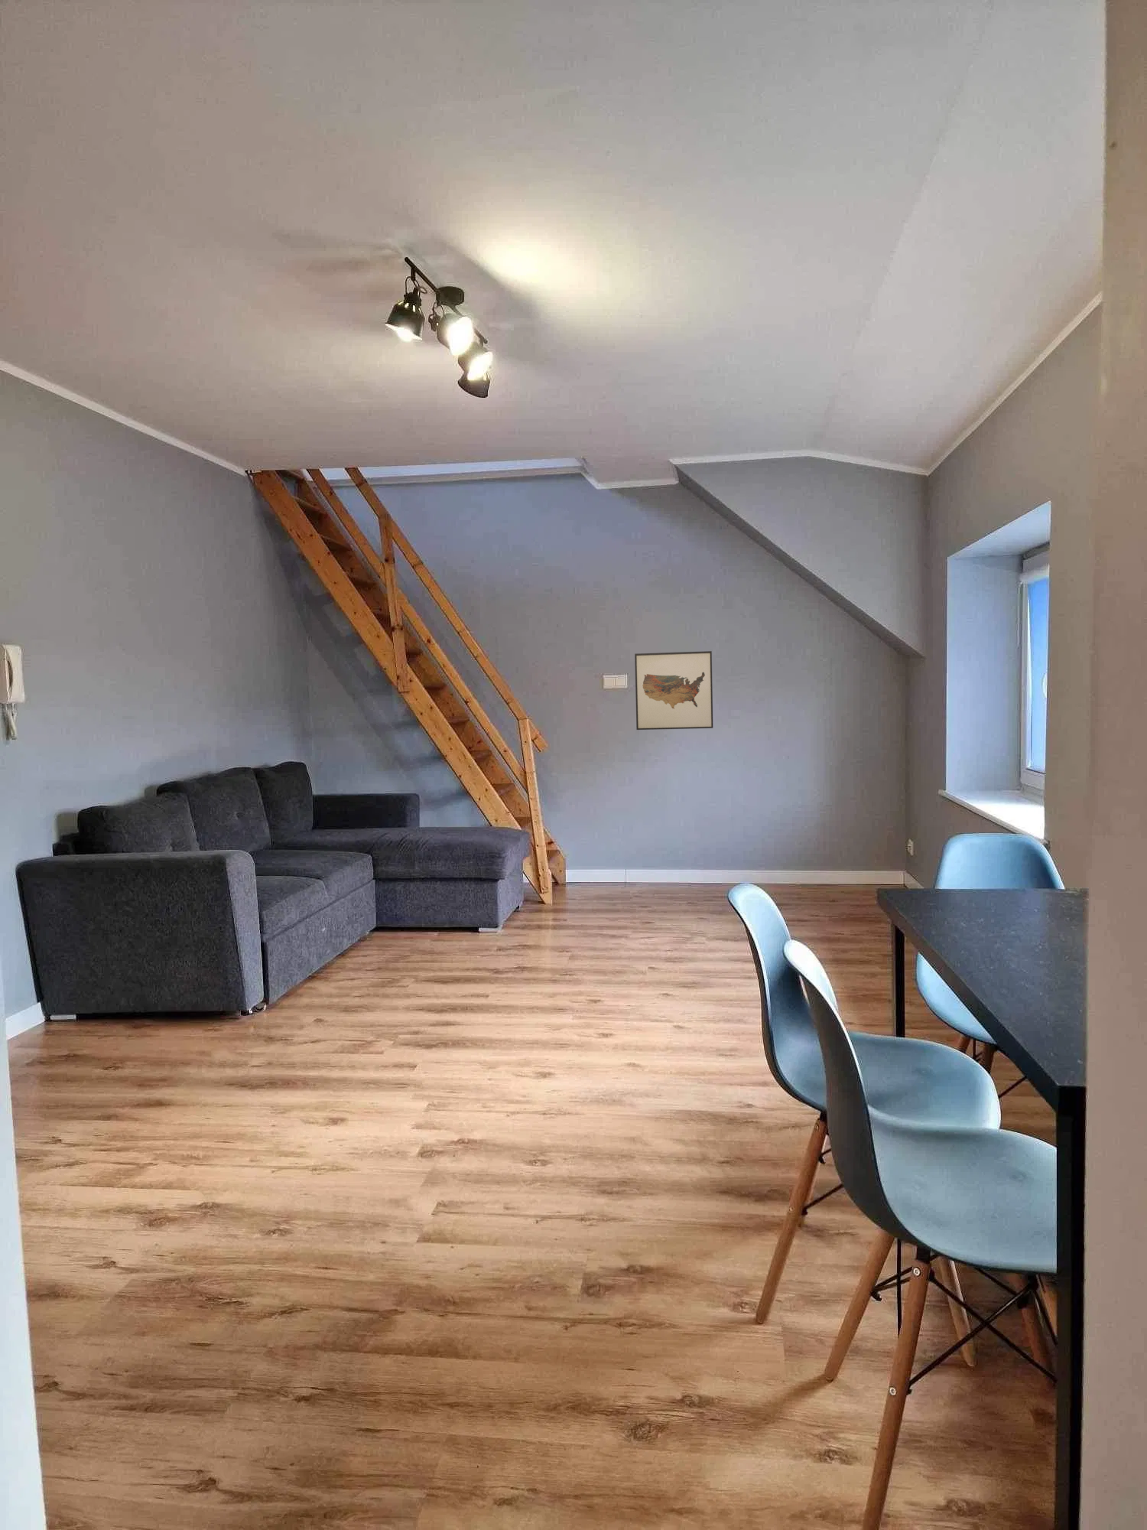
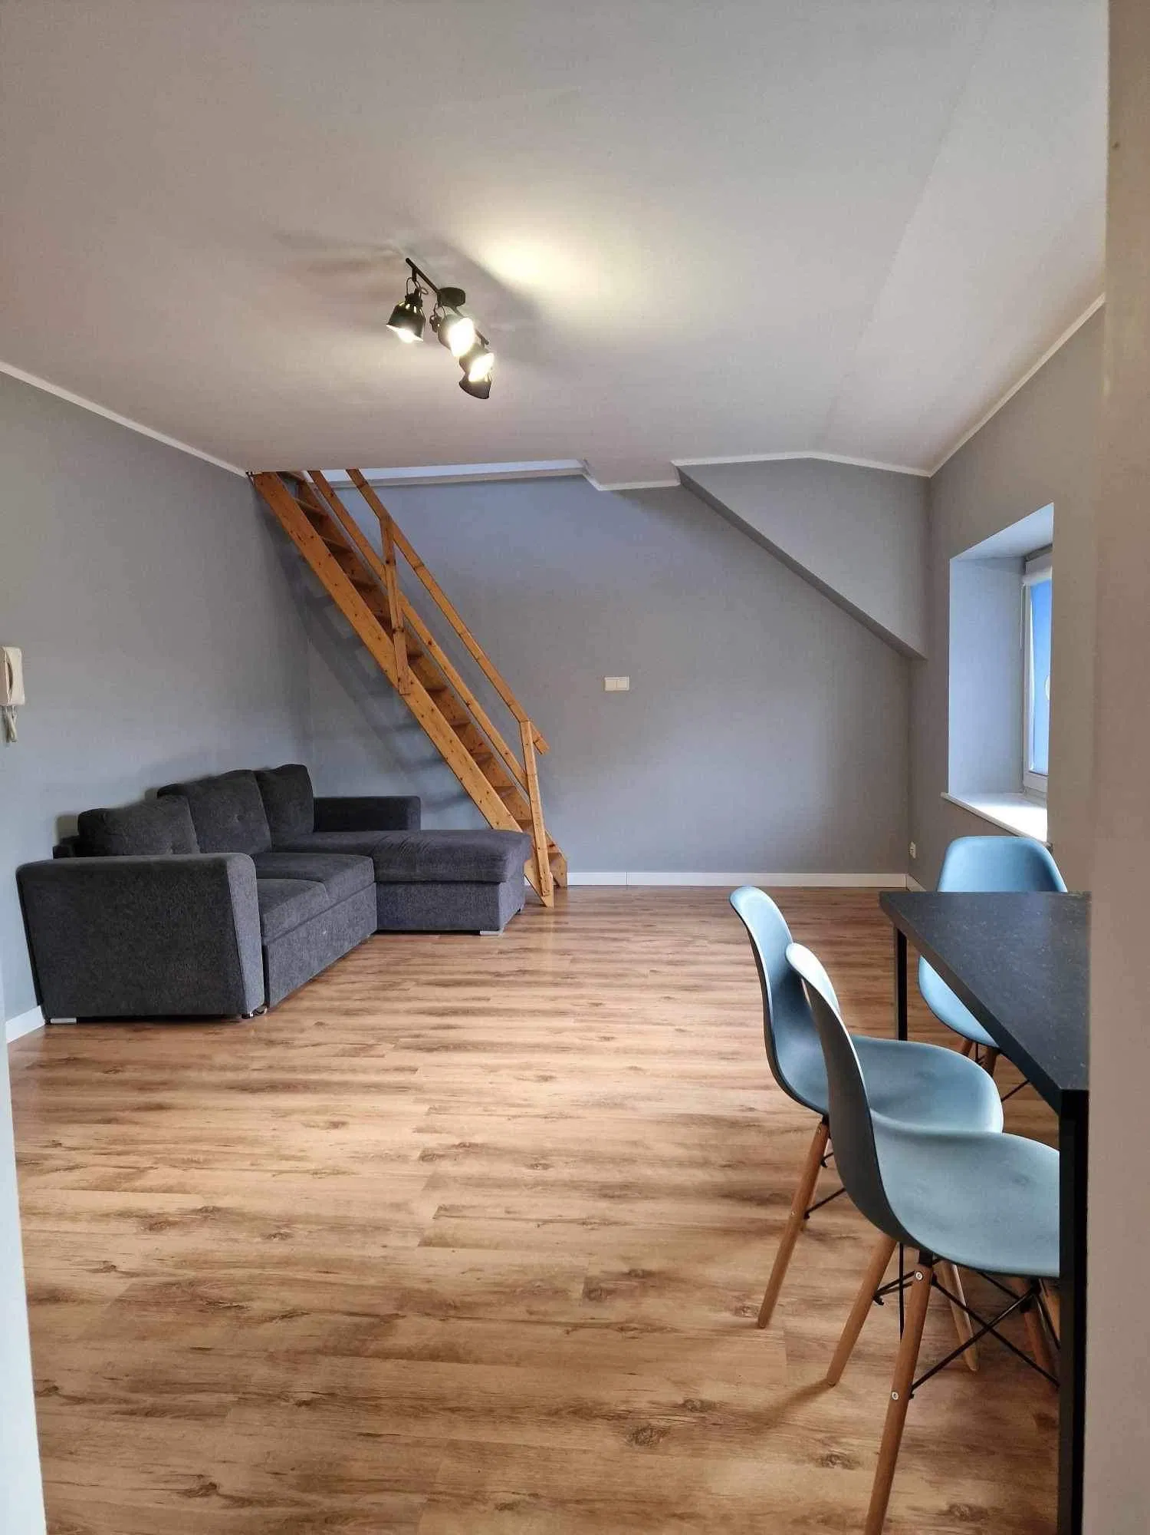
- wall art (674, 690)
